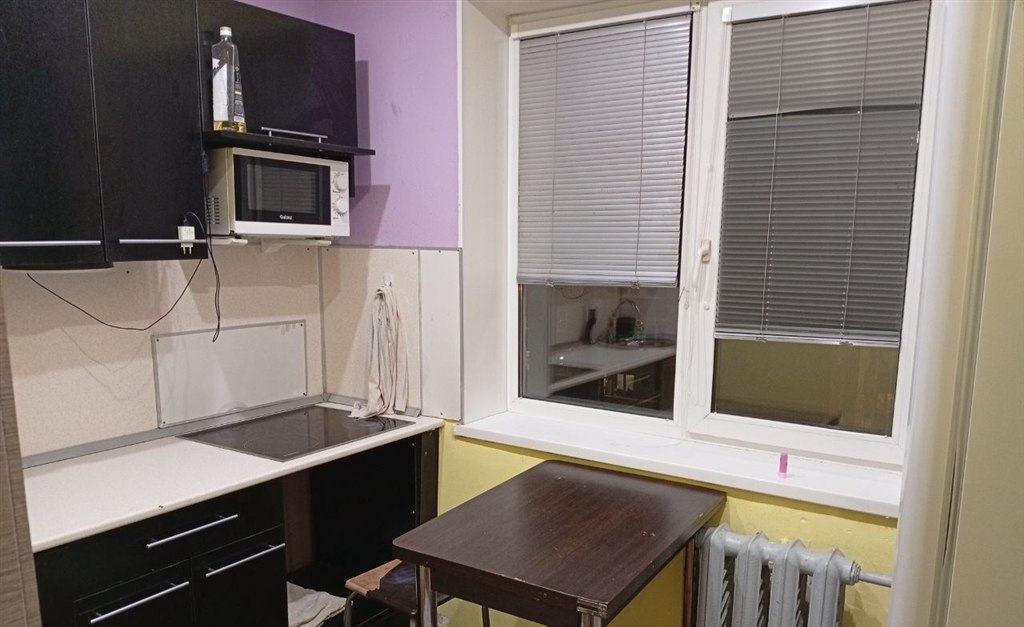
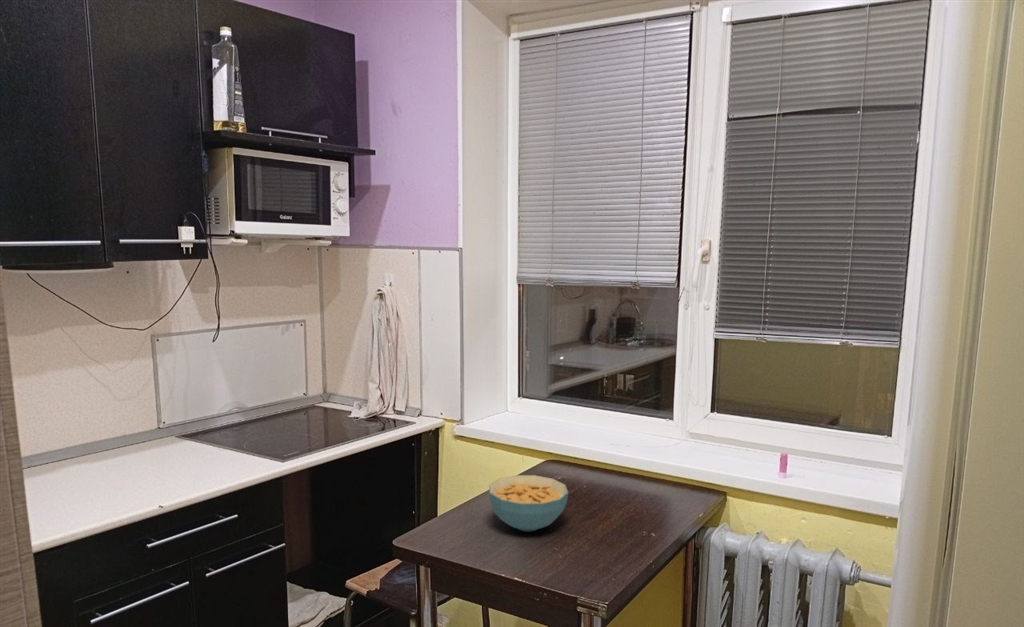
+ cereal bowl (527, 507)
